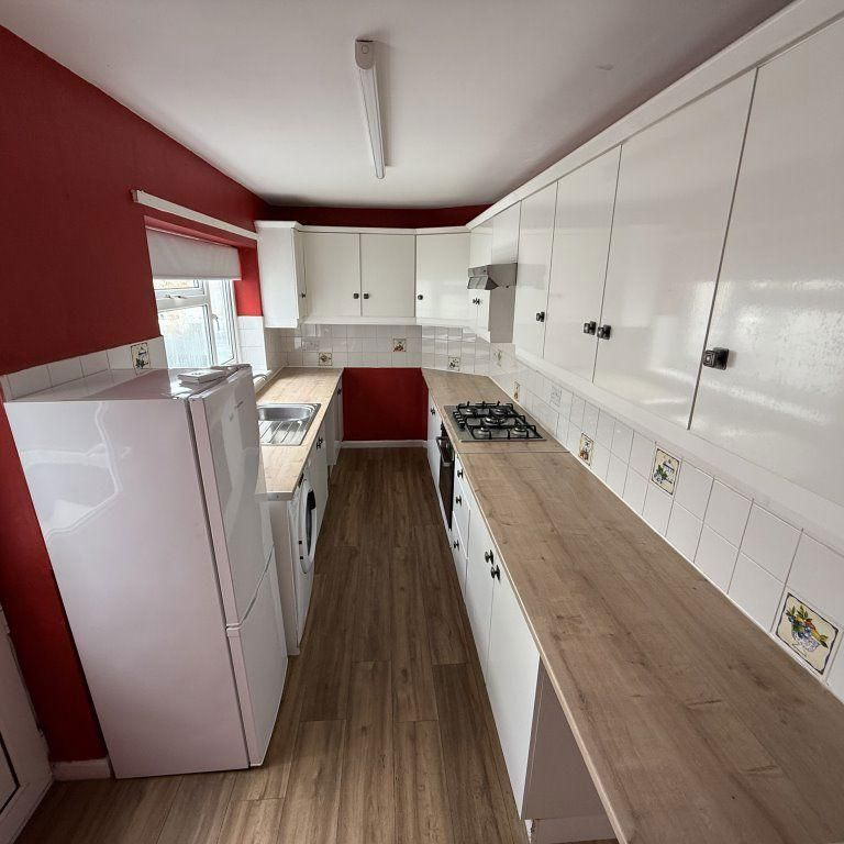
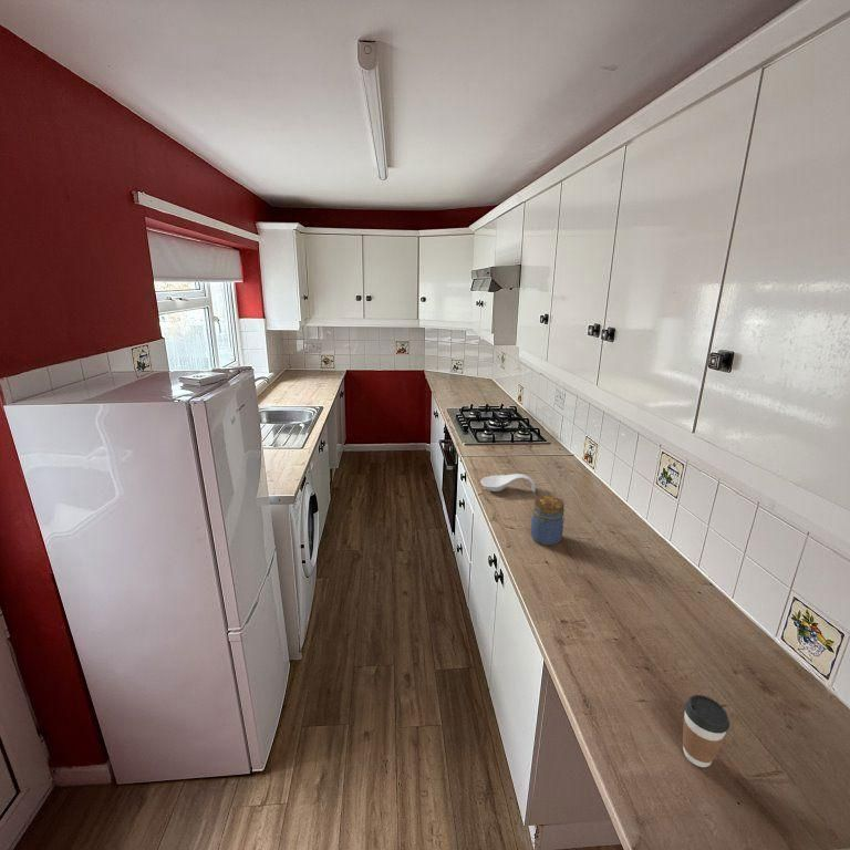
+ coffee cup (702, 732)
+ spoon rest (507, 481)
+ jar (549, 519)
